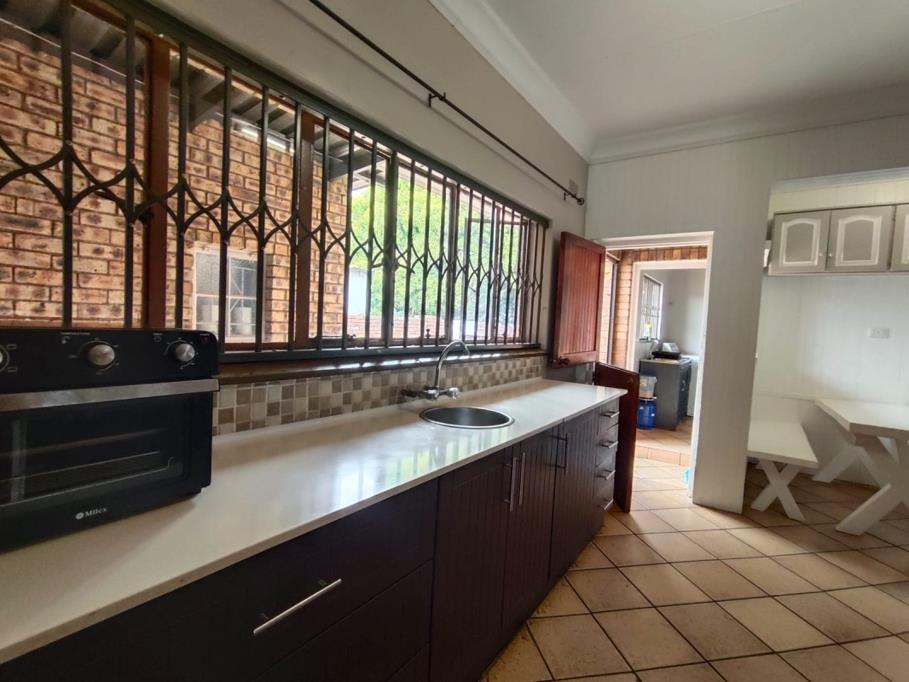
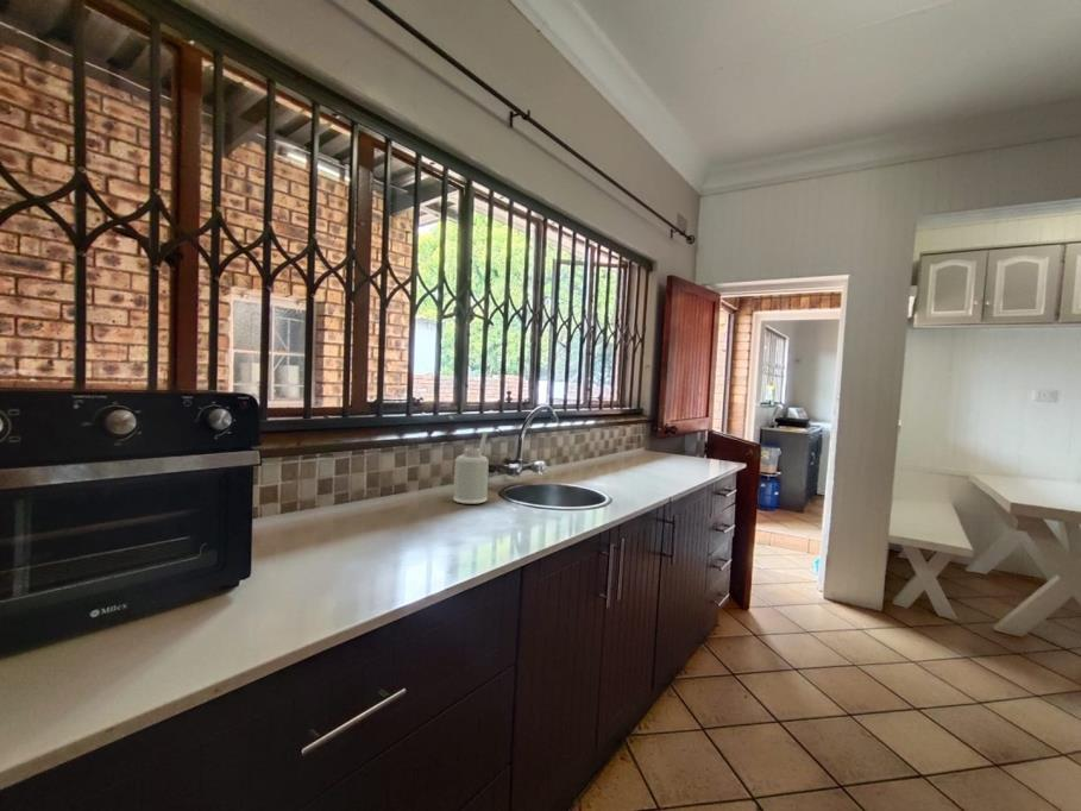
+ soap dispenser (473, 466)
